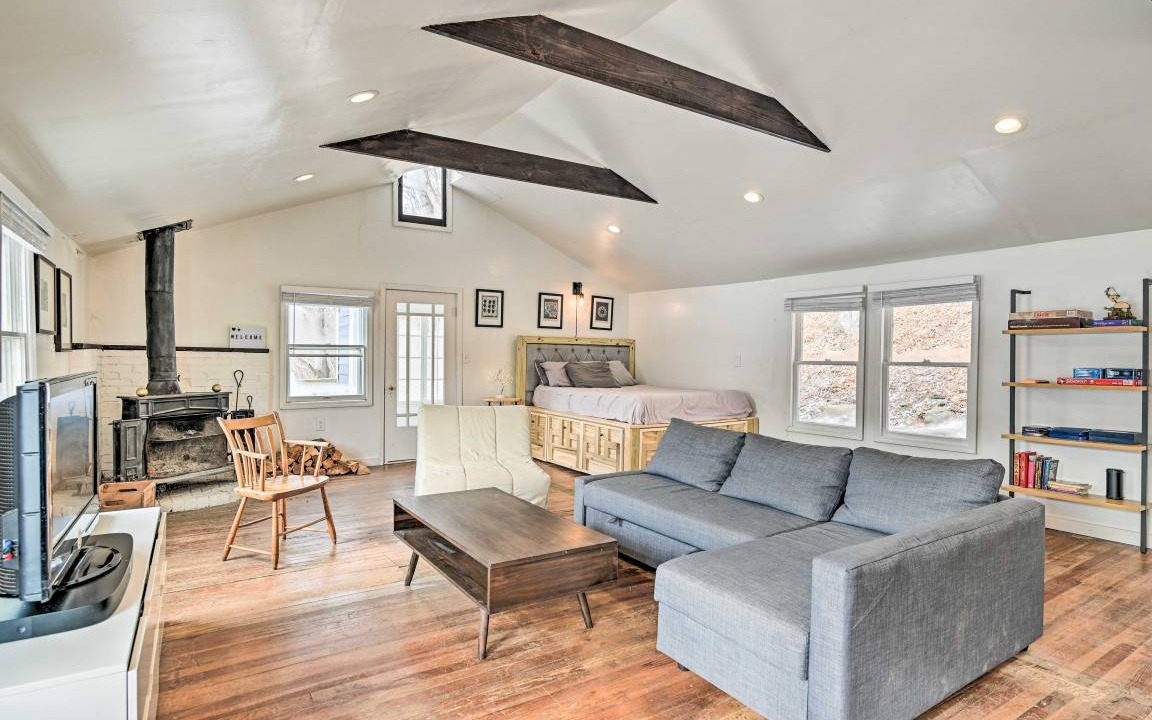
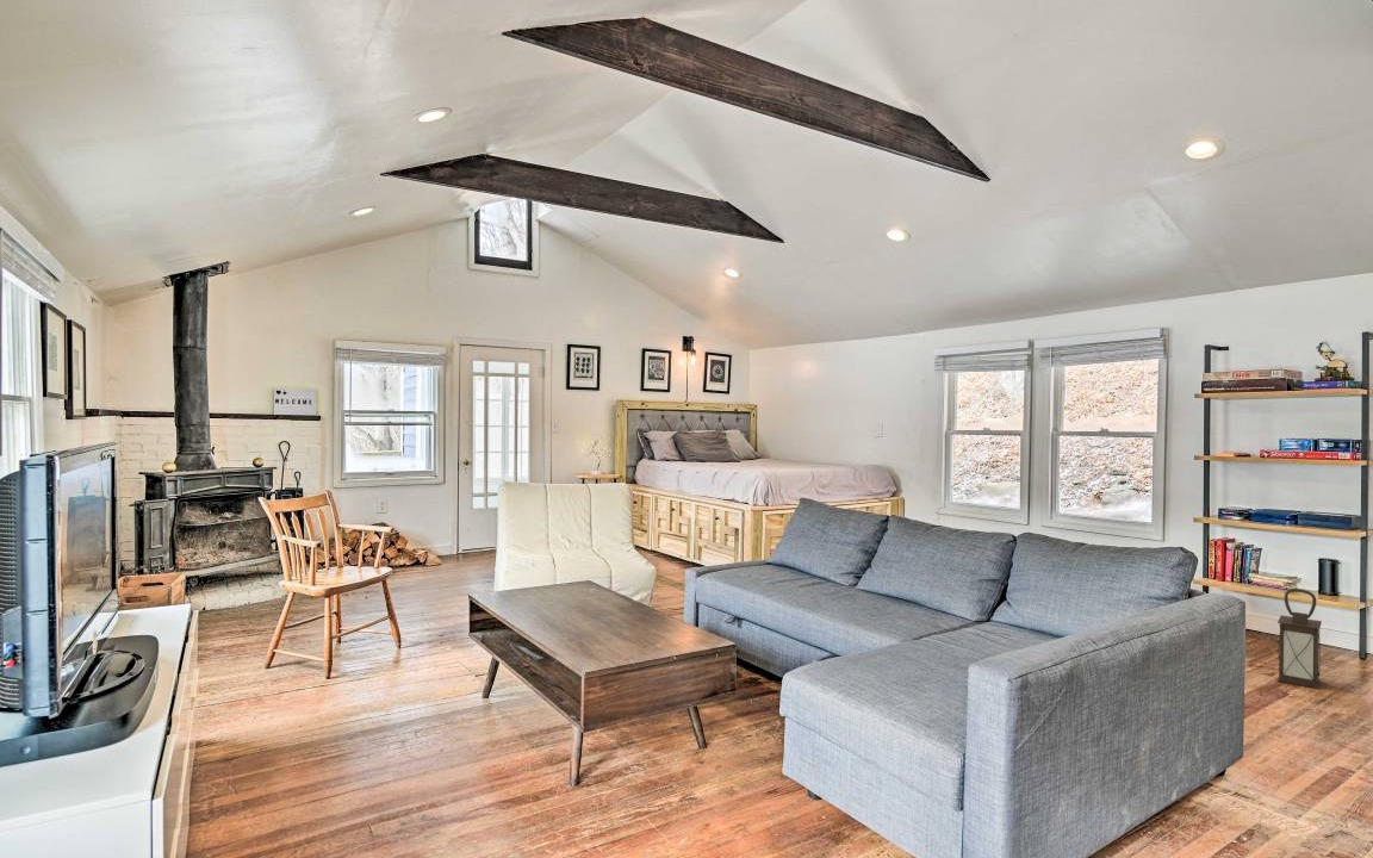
+ lantern (1299, 635)
